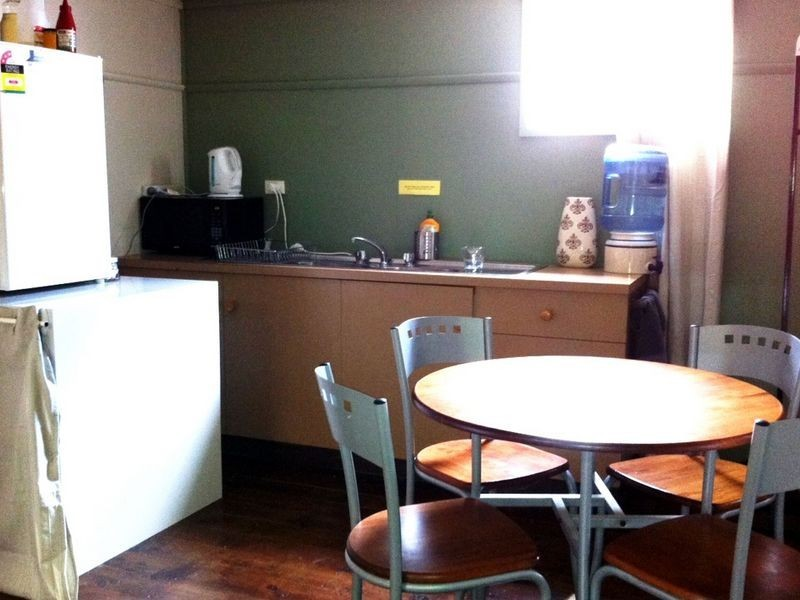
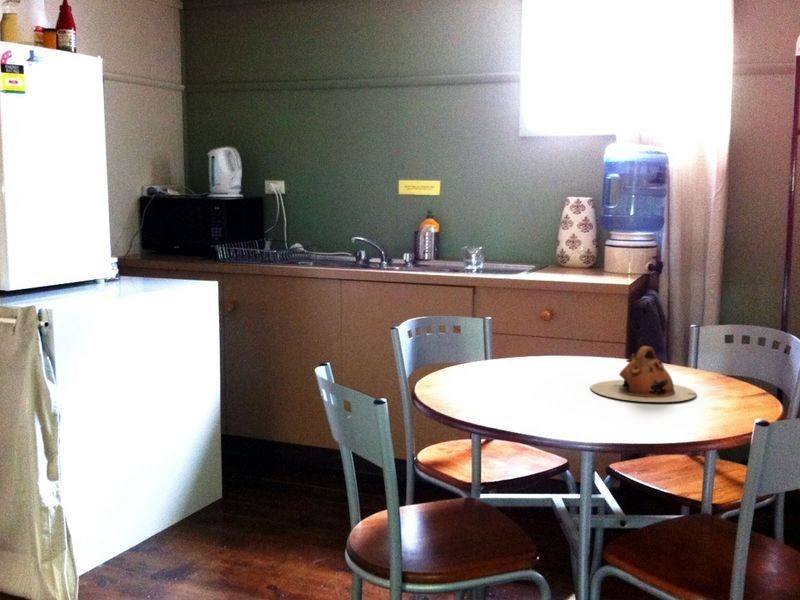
+ teapot (643, 367)
